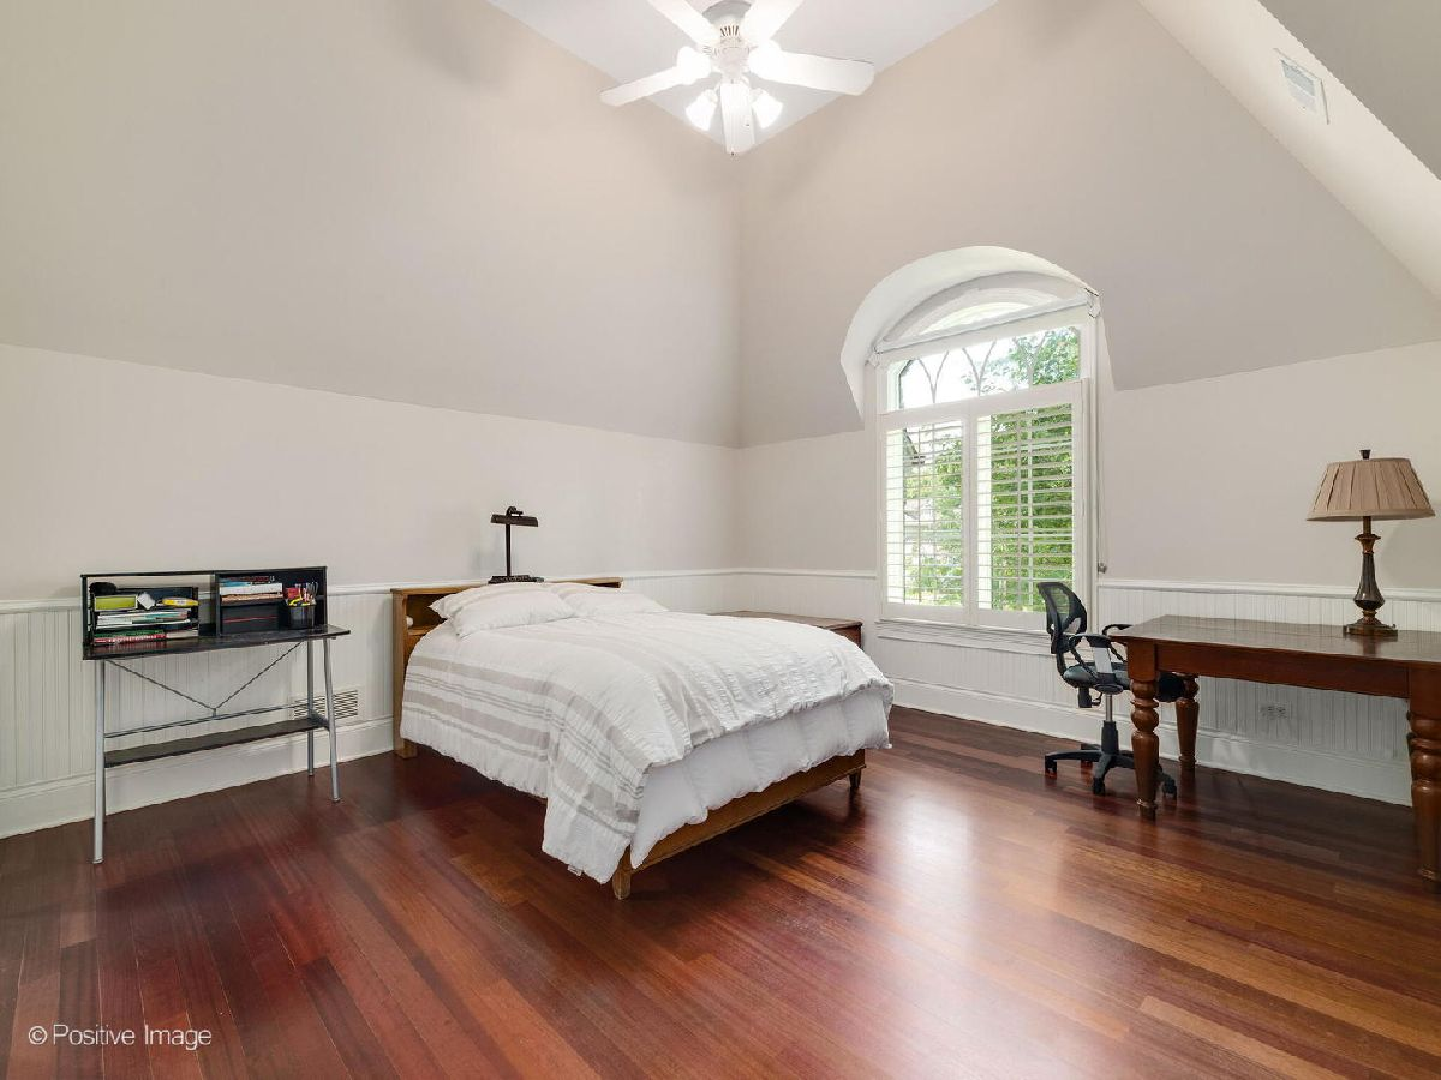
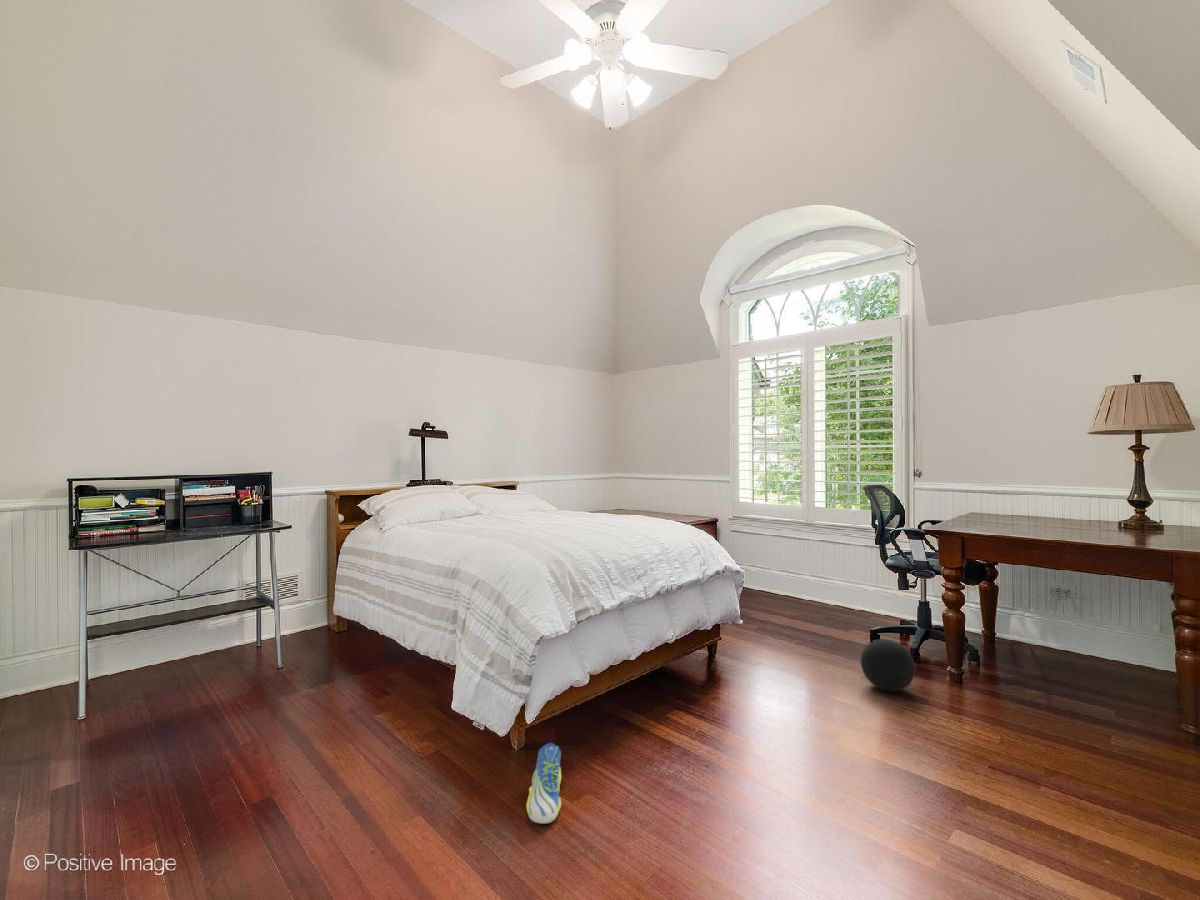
+ ball (887, 664)
+ sneaker (544, 776)
